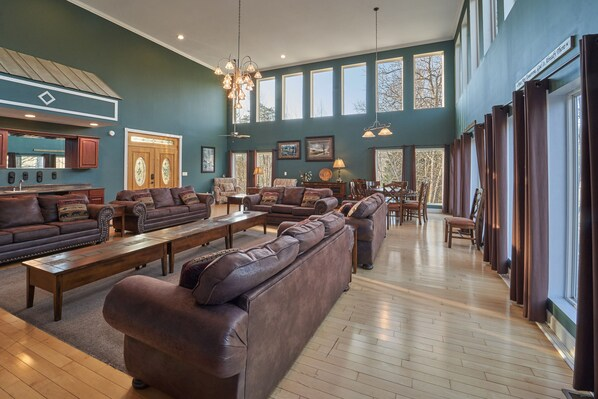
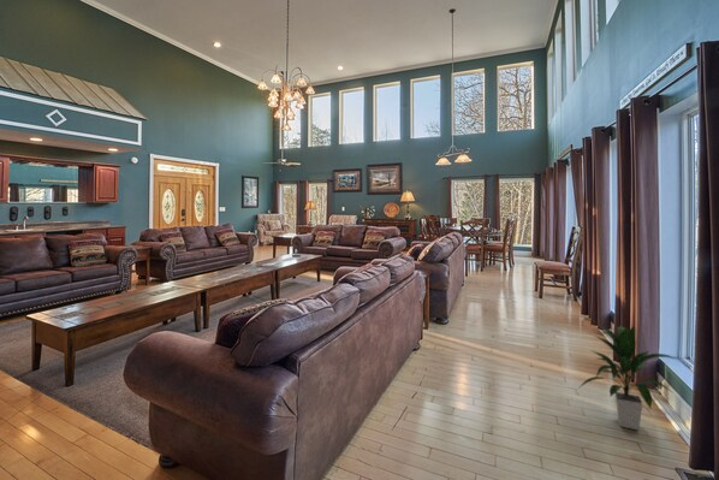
+ indoor plant (623, 372)
